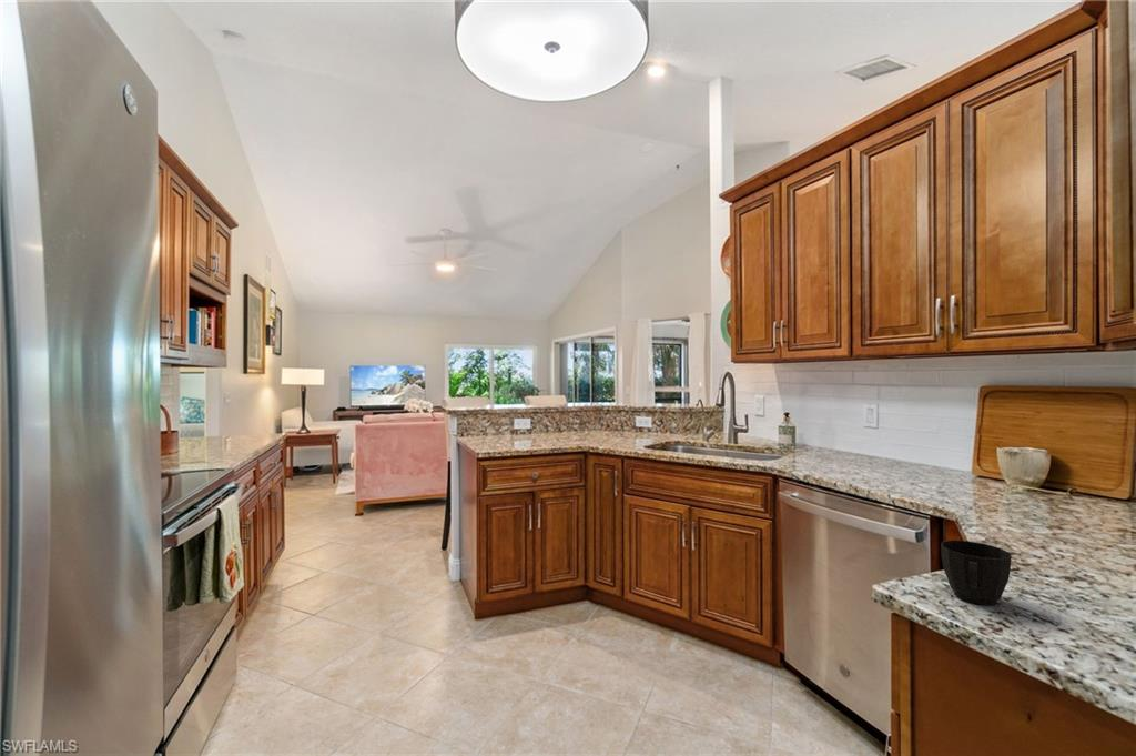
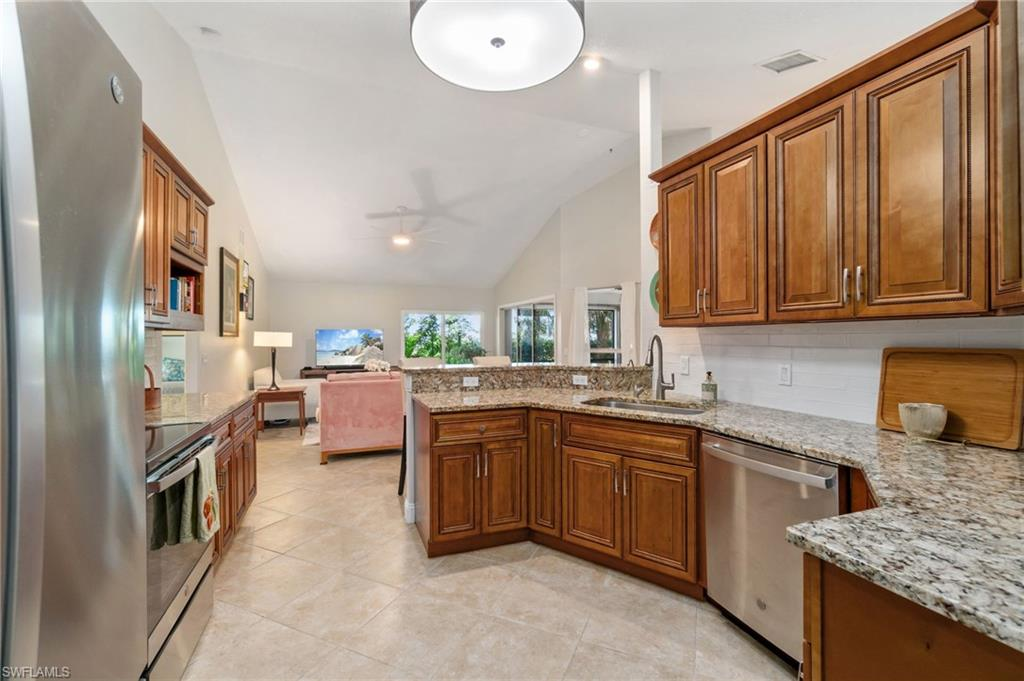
- cup (972, 573)
